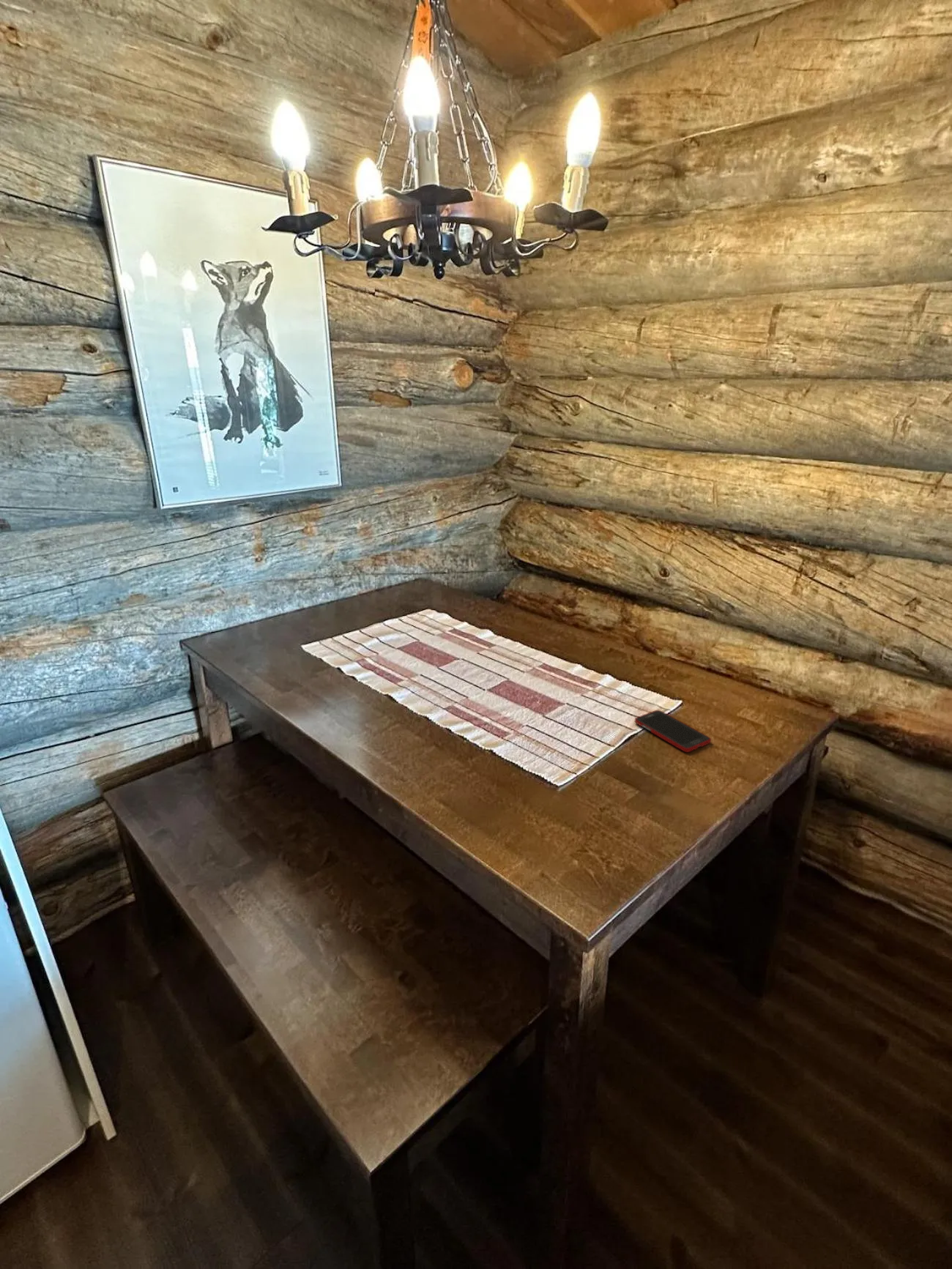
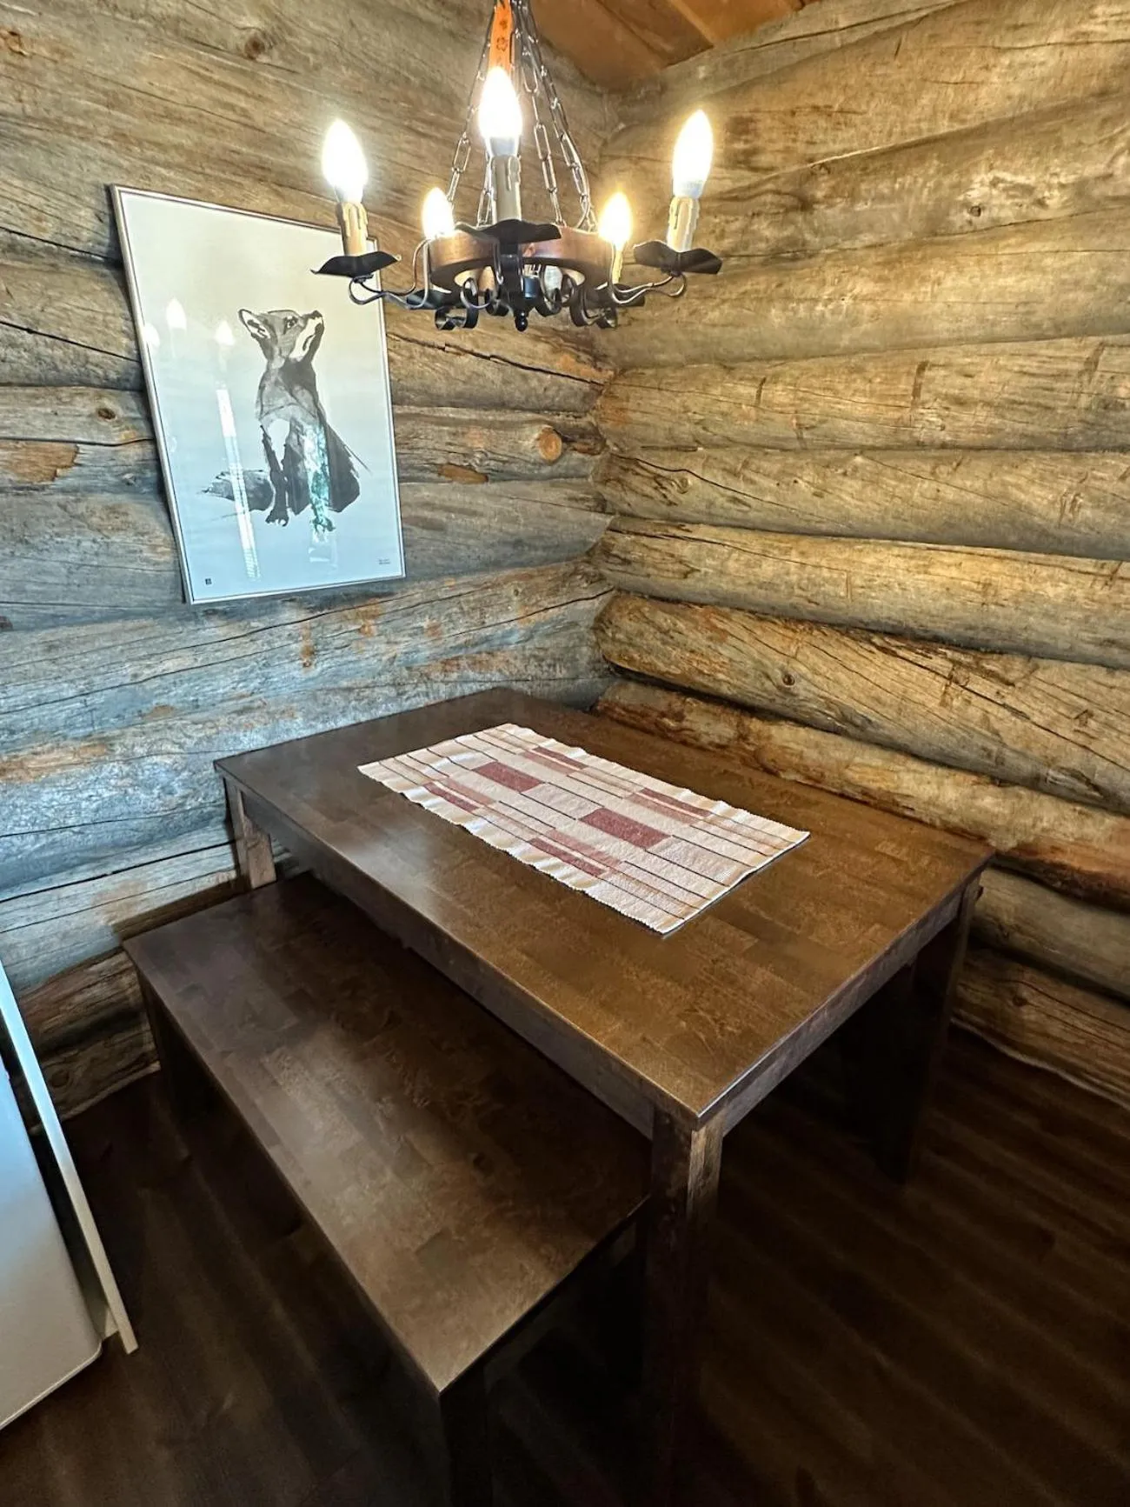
- cell phone (672, 730)
